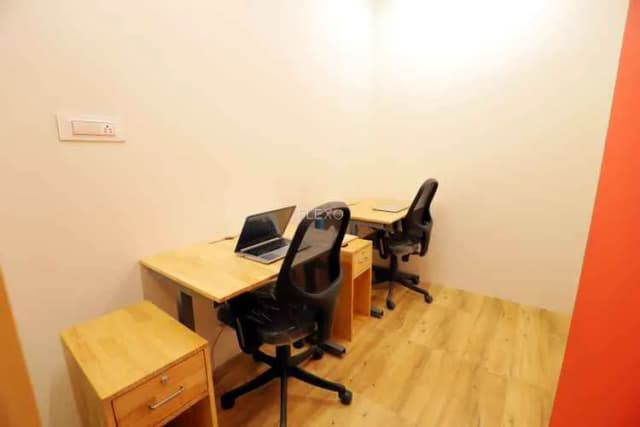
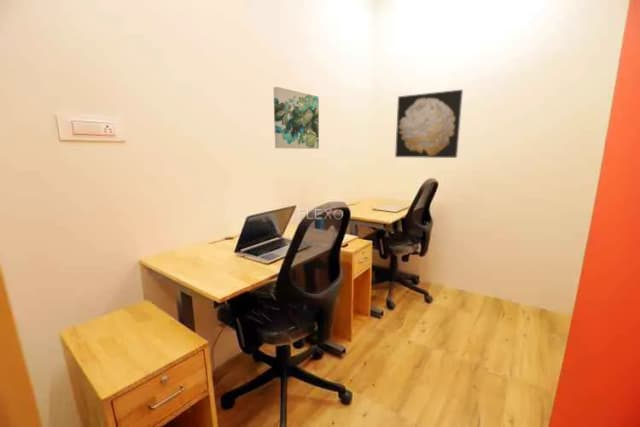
+ wall art (426, 126)
+ wall art (298, 120)
